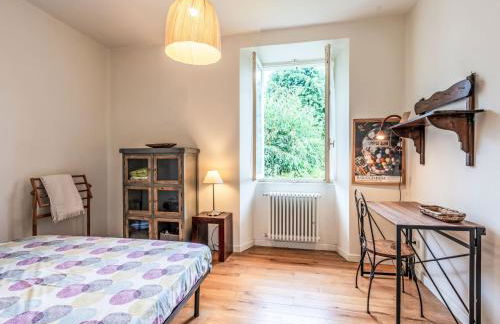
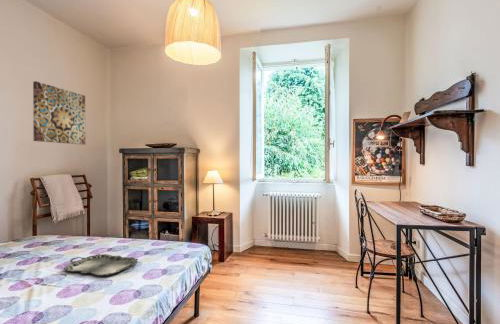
+ serving tray (102, 263)
+ wall art (61, 116)
